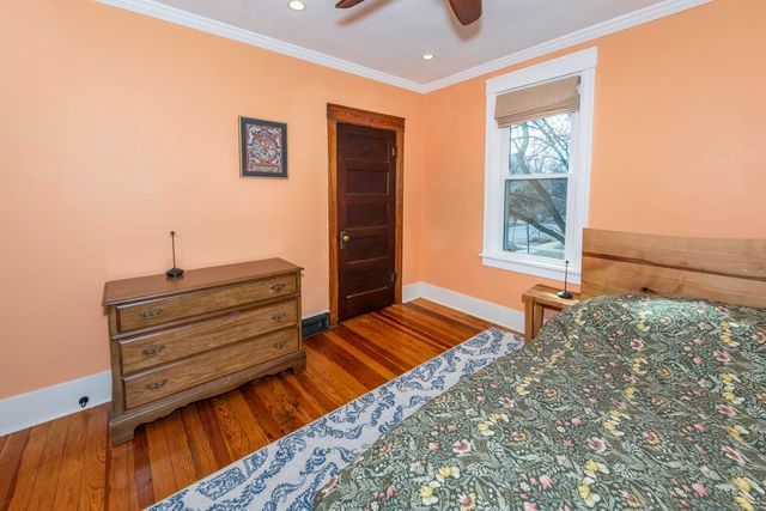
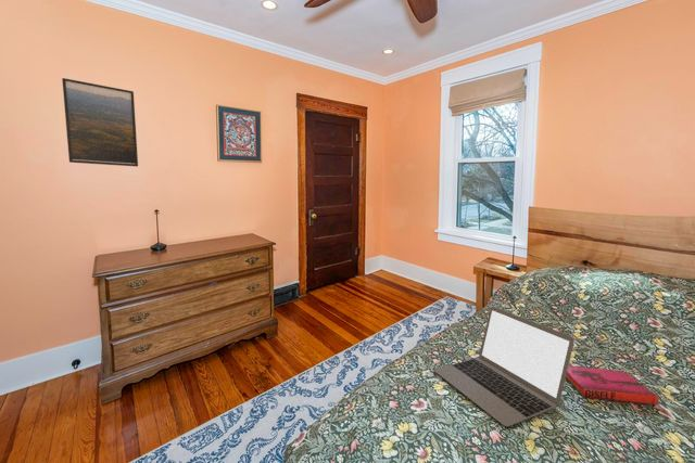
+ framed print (102, 125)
+ hardback book (605, 383)
+ laptop (496, 356)
